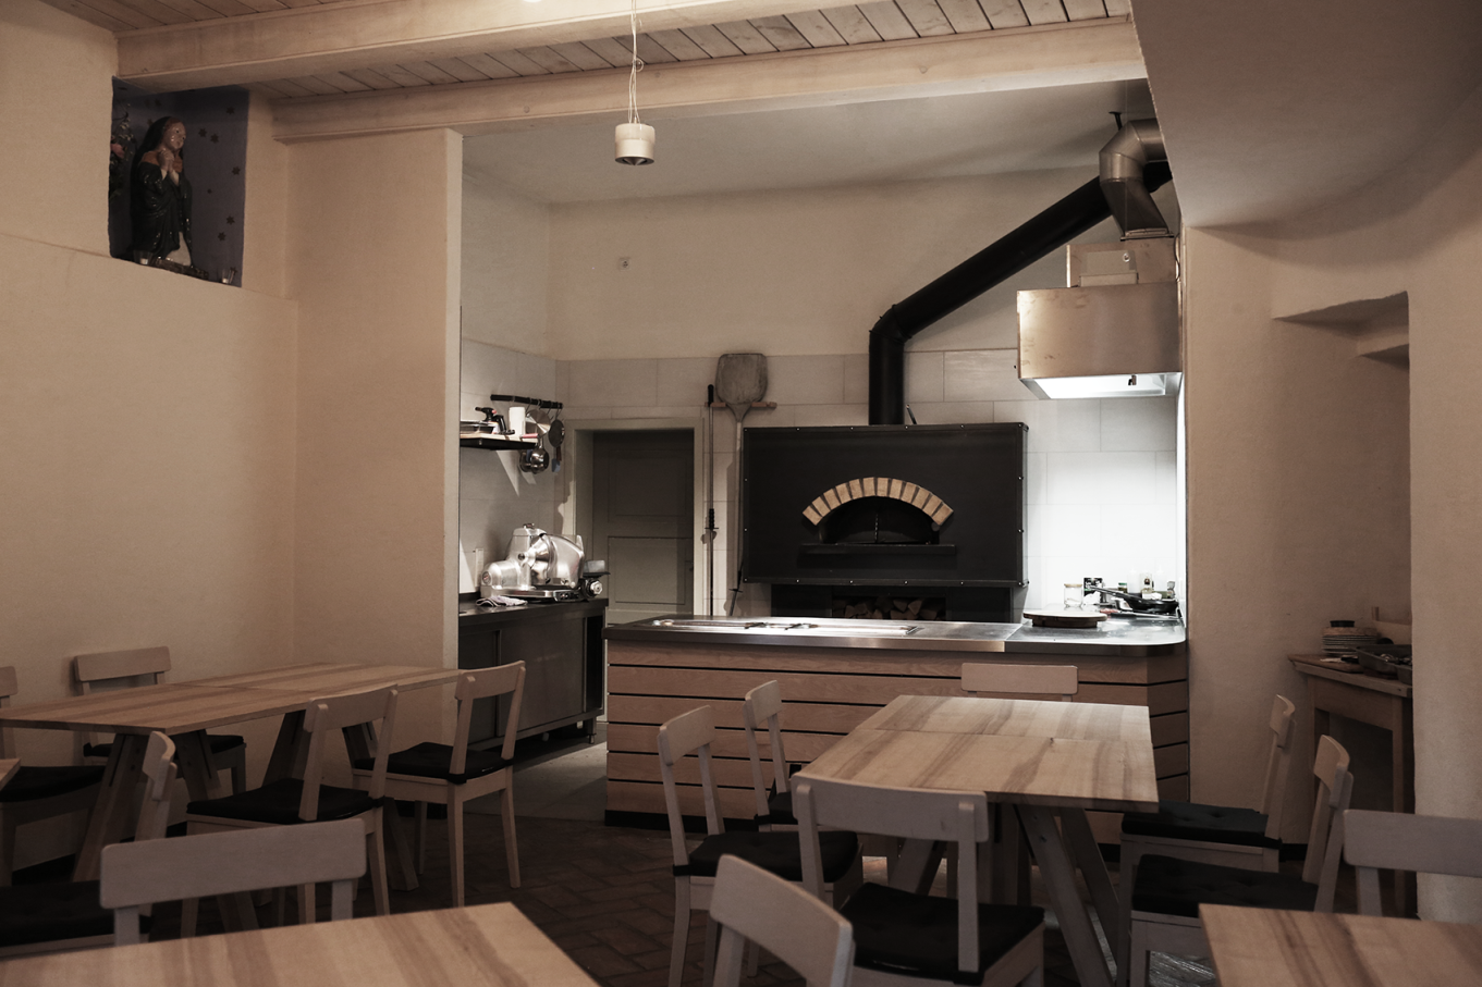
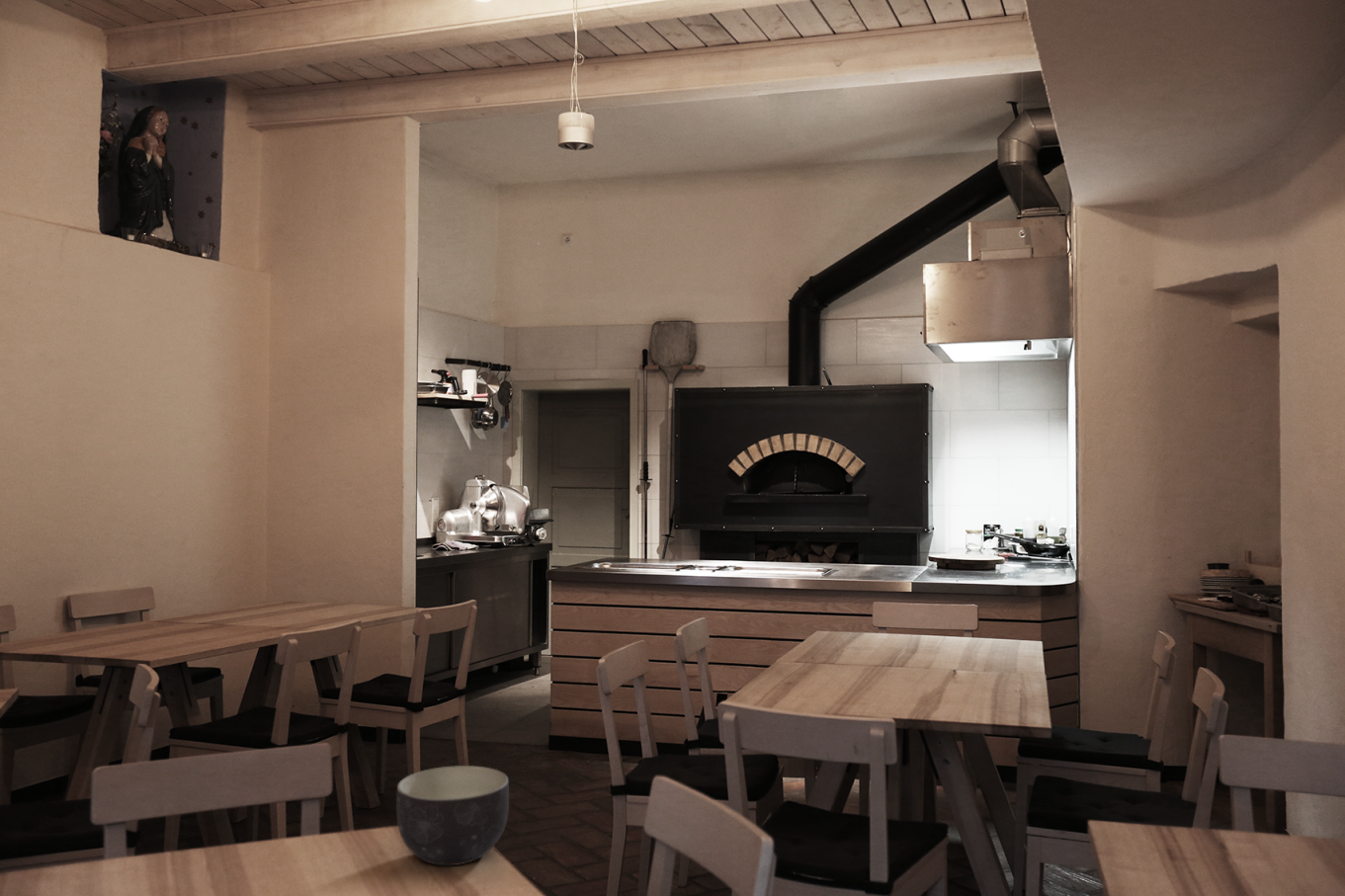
+ bowl (453, 817)
